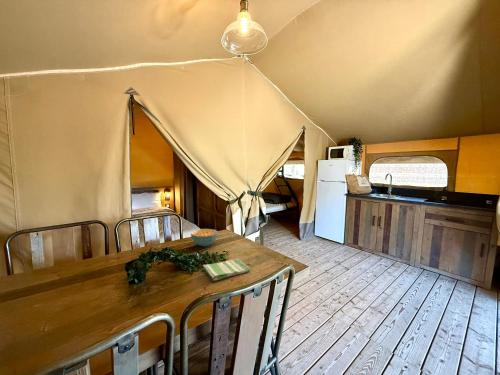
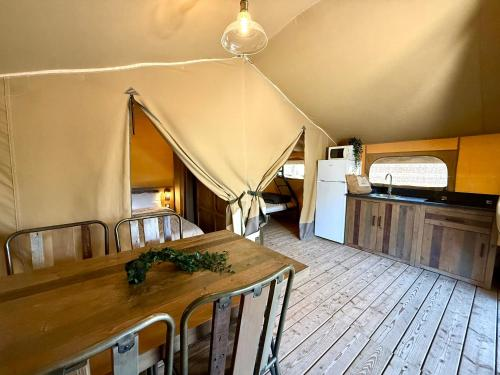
- cereal bowl (204, 238)
- dish towel (226, 267)
